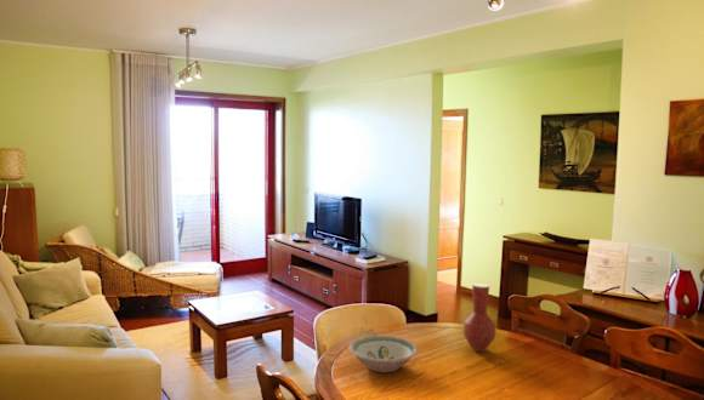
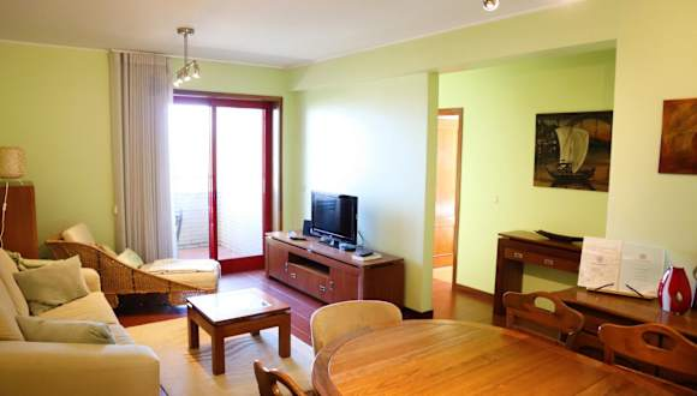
- bowl (382, 356)
- vase (479, 316)
